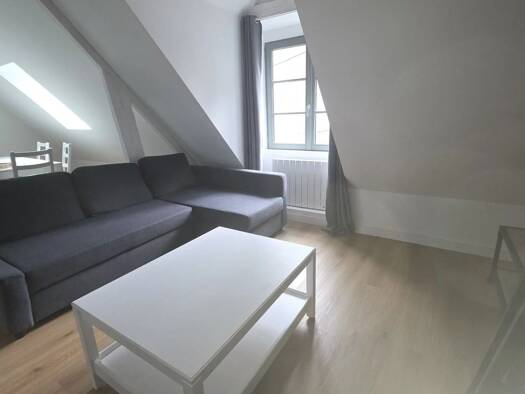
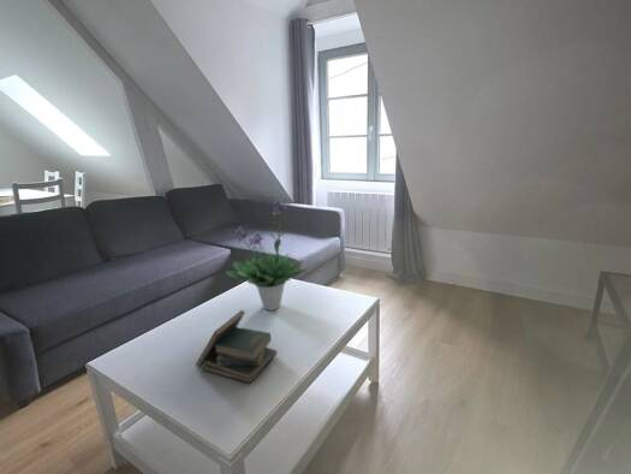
+ book (234, 342)
+ potted plant (268, 254)
